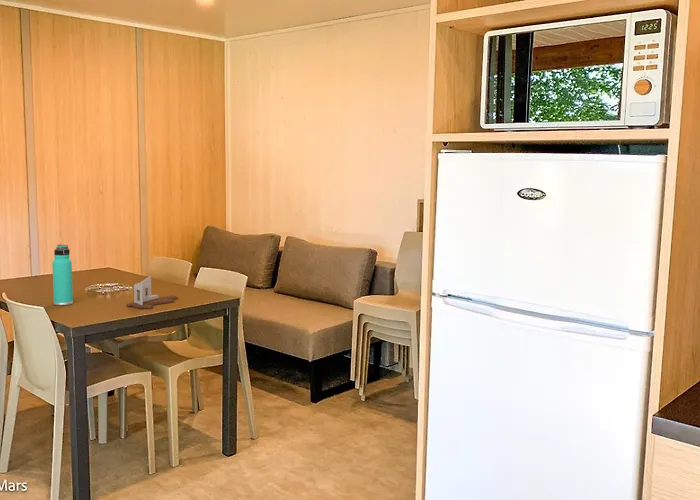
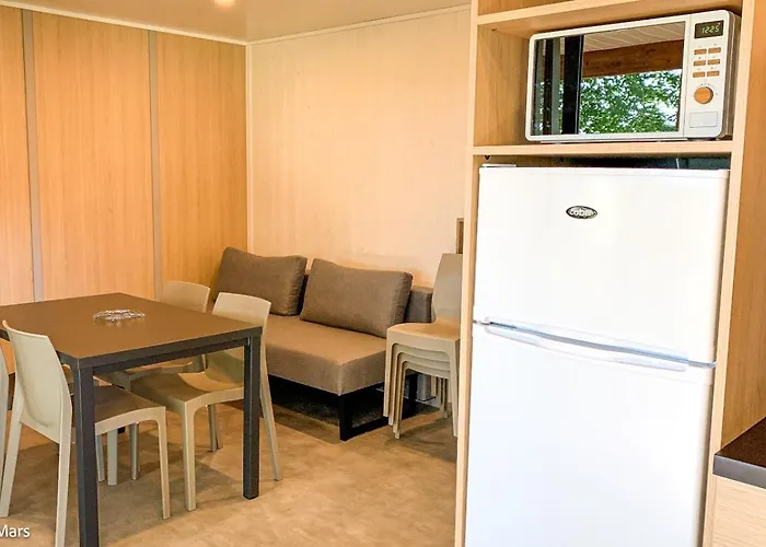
- thermos bottle (62, 274)
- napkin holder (150, 290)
